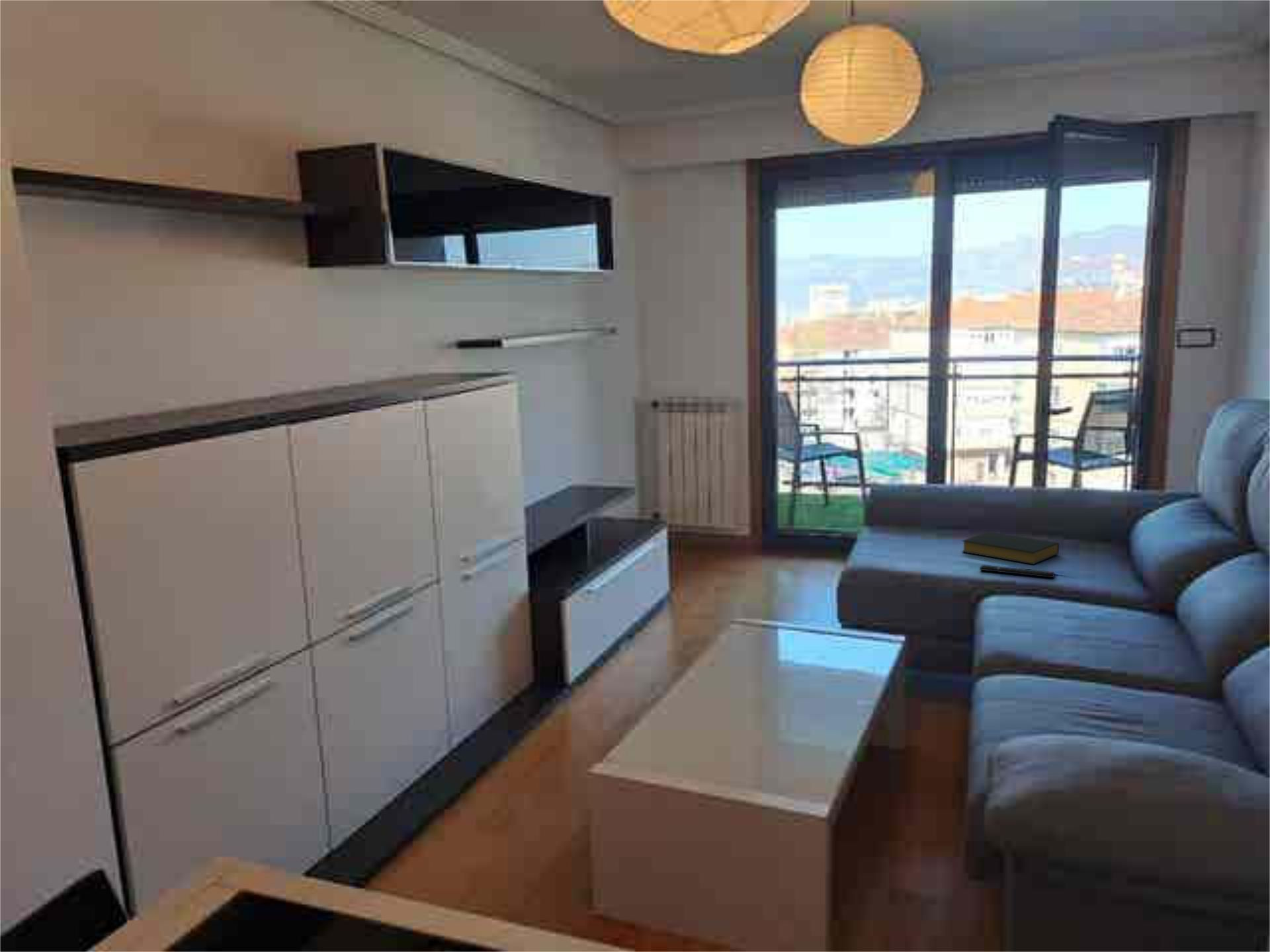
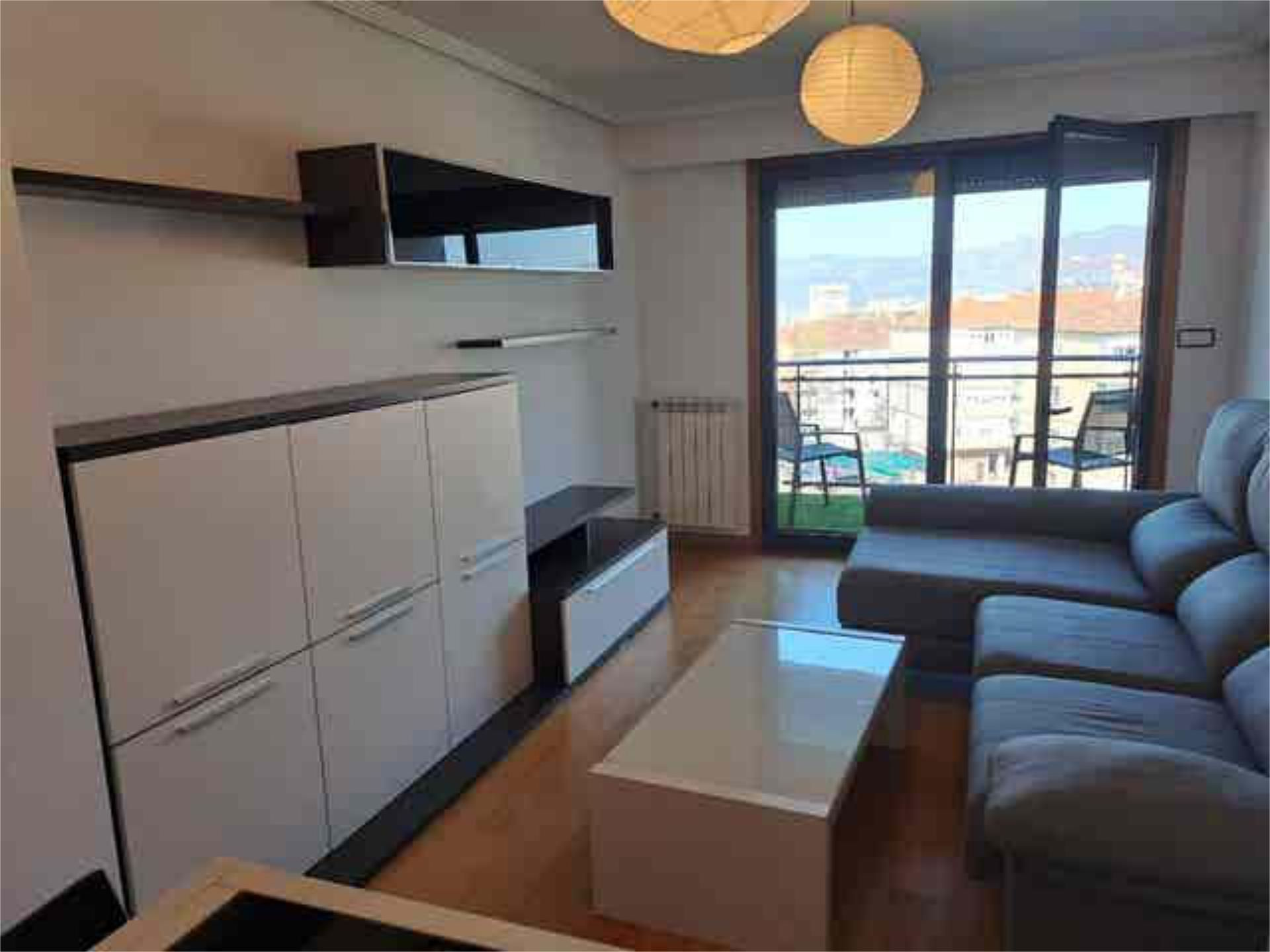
- remote control (1017, 571)
- hardback book (1009, 547)
